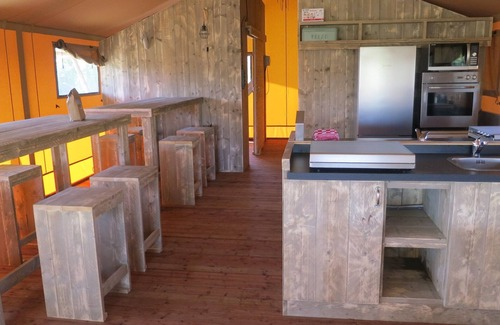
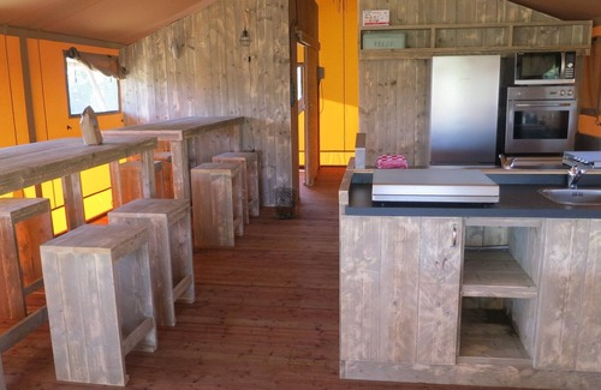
+ waste bin (285, 202)
